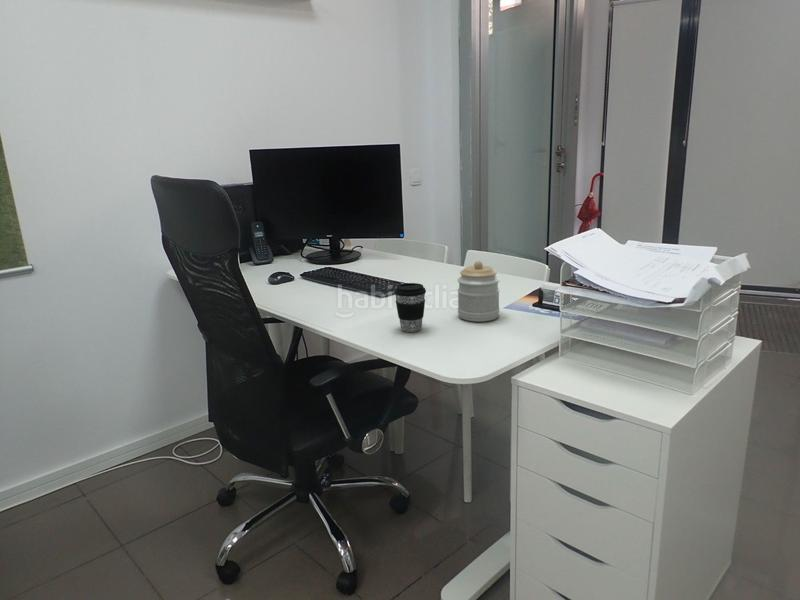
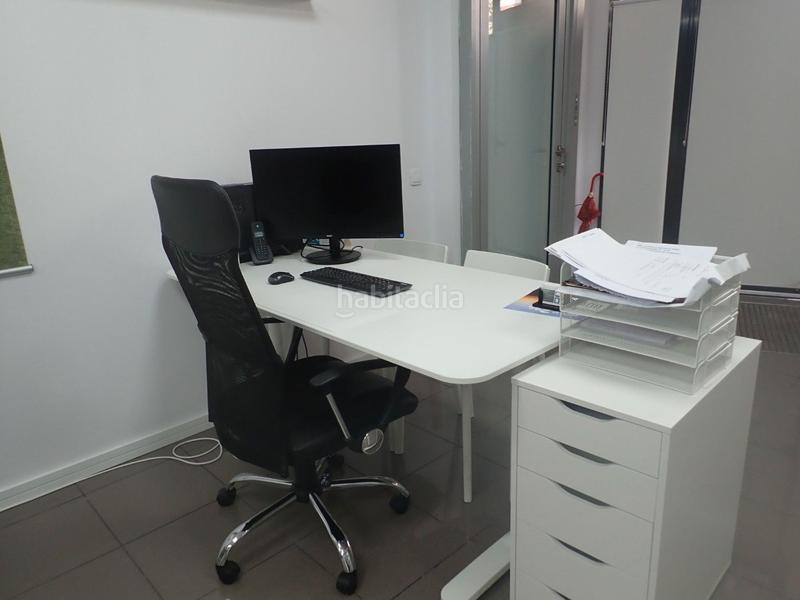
- coffee cup (410, 307)
- jar (478, 288)
